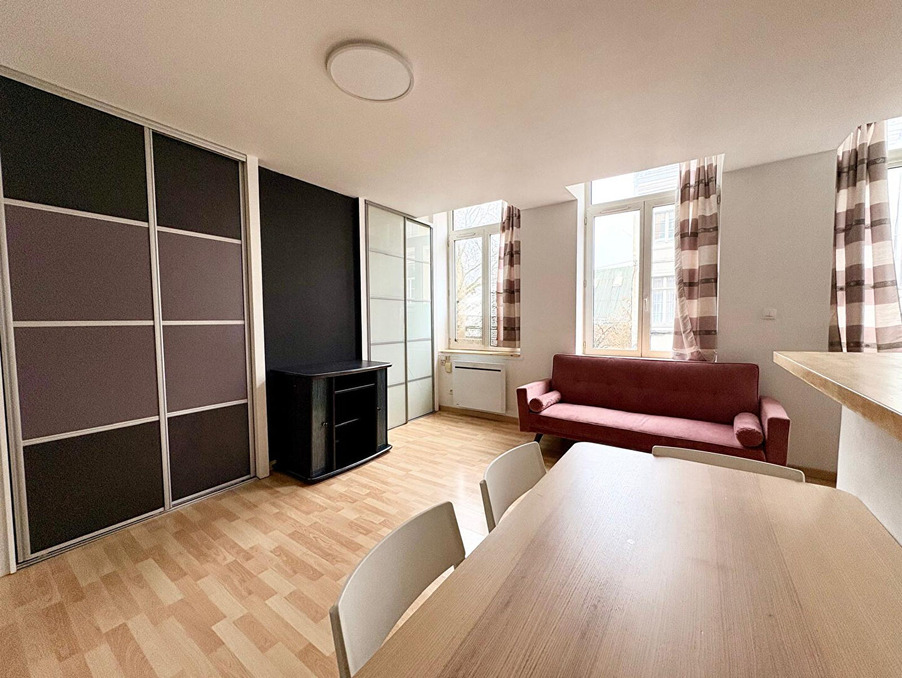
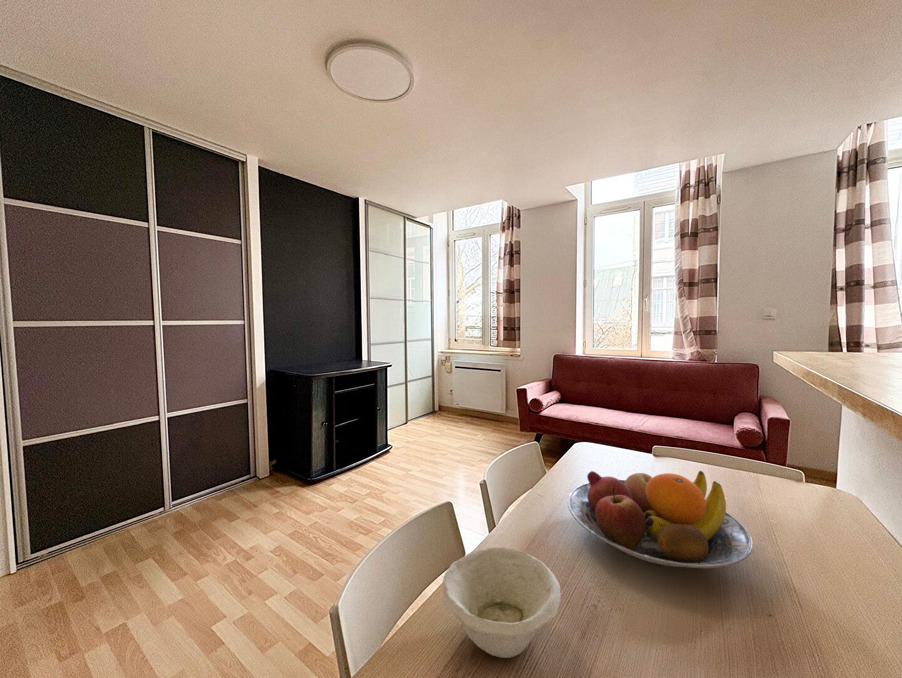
+ fruit bowl (650, 506)
+ bowl (499, 604)
